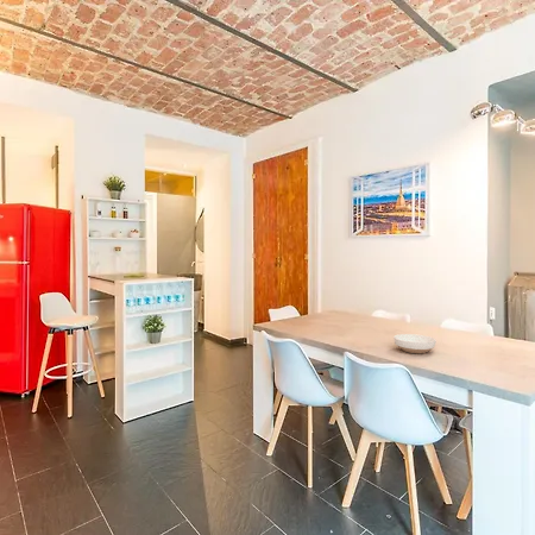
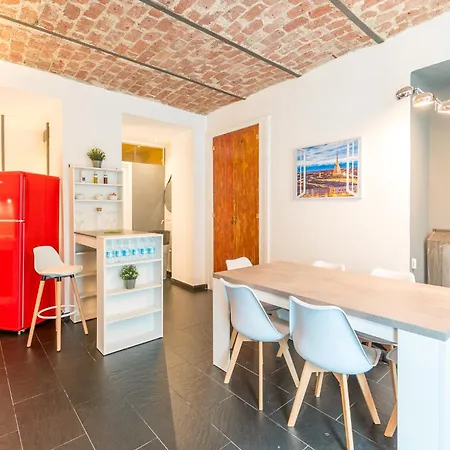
- bowl (414, 344)
